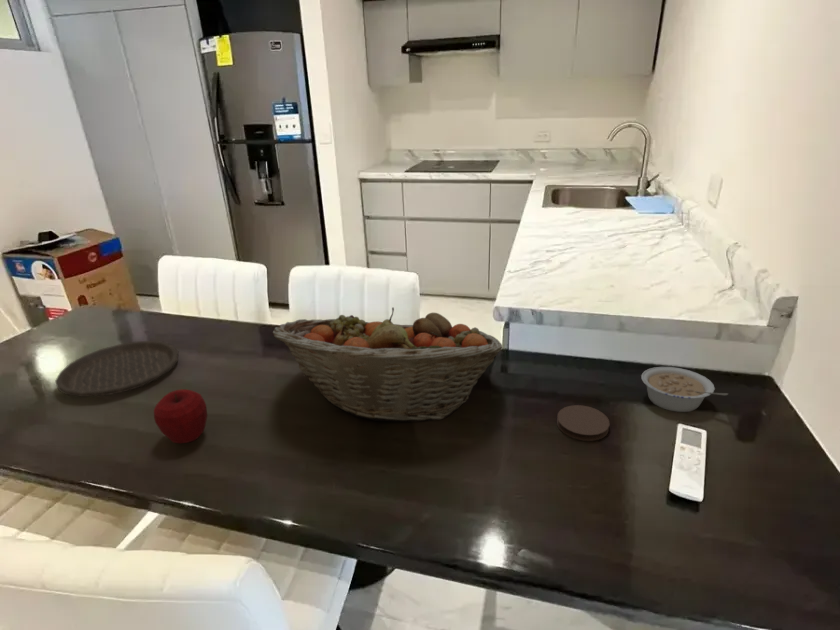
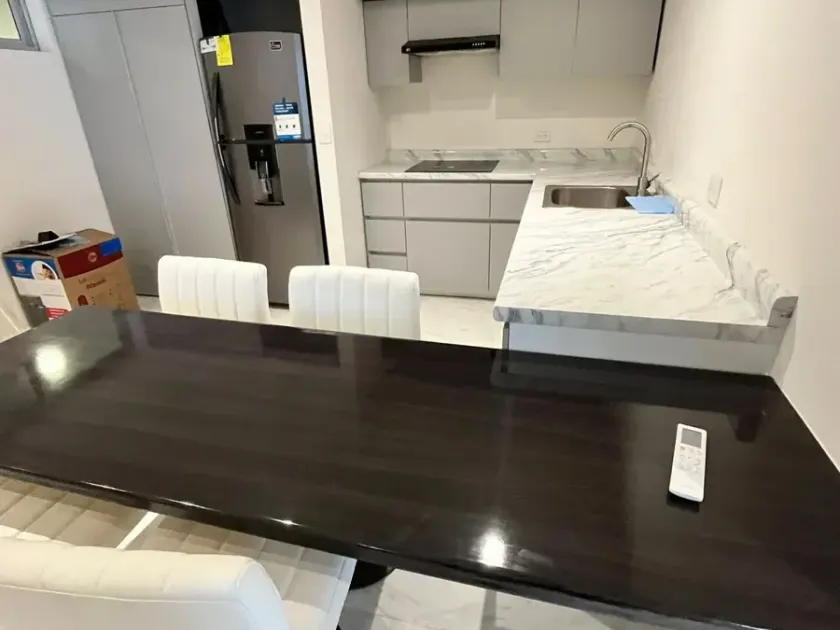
- fruit basket (388, 351)
- coaster (582, 422)
- legume (678, 389)
- plate (120, 368)
- apple (181, 416)
